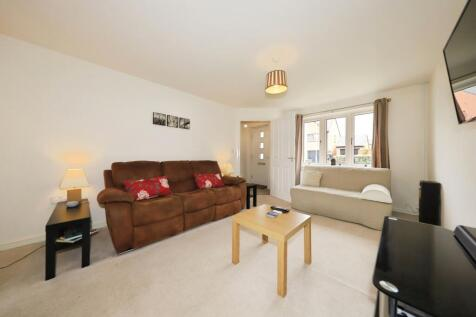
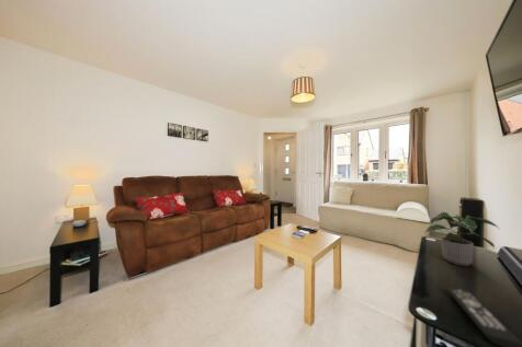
+ remote control (477, 312)
+ potted plant (458, 236)
